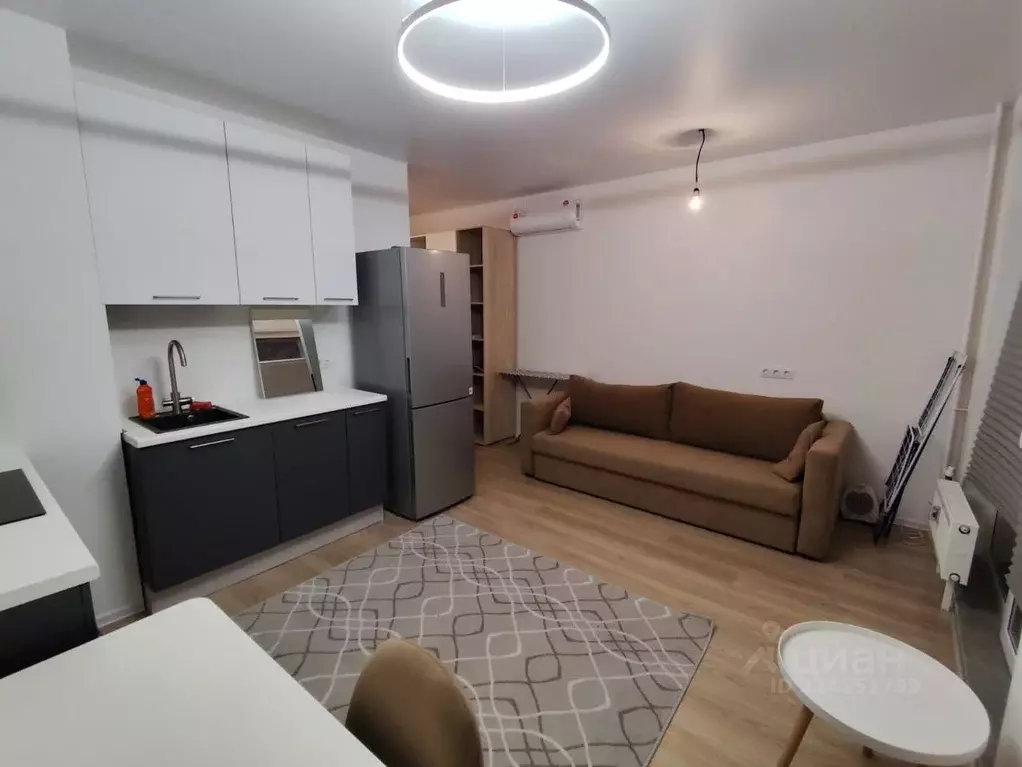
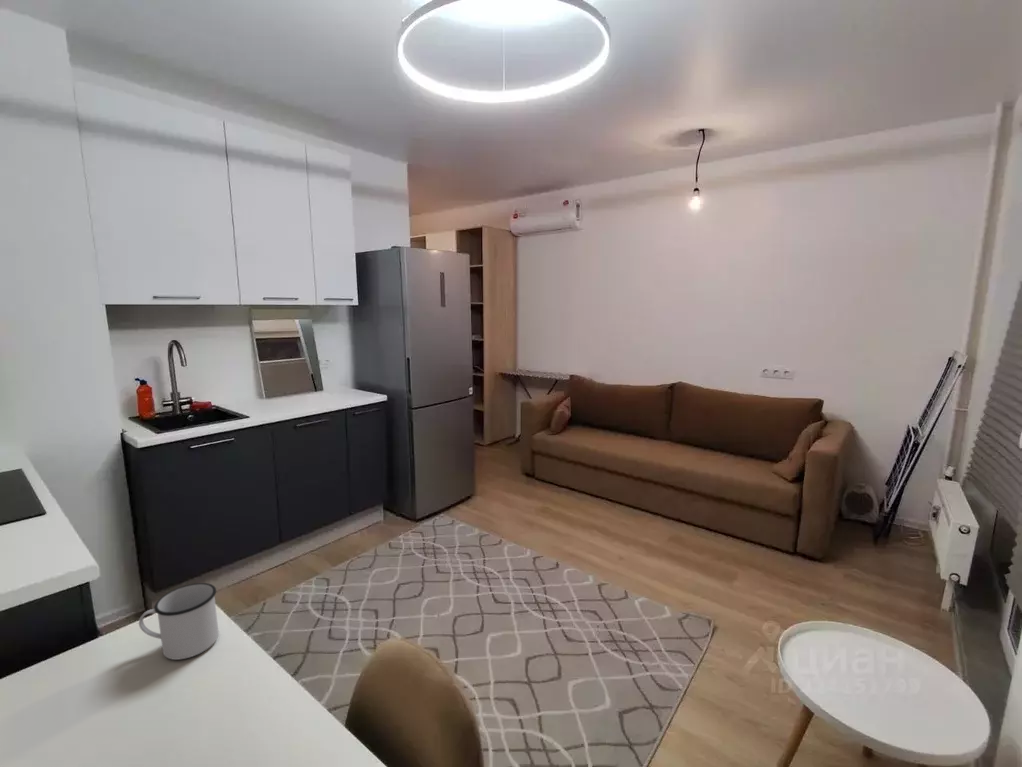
+ mug (179, 621)
